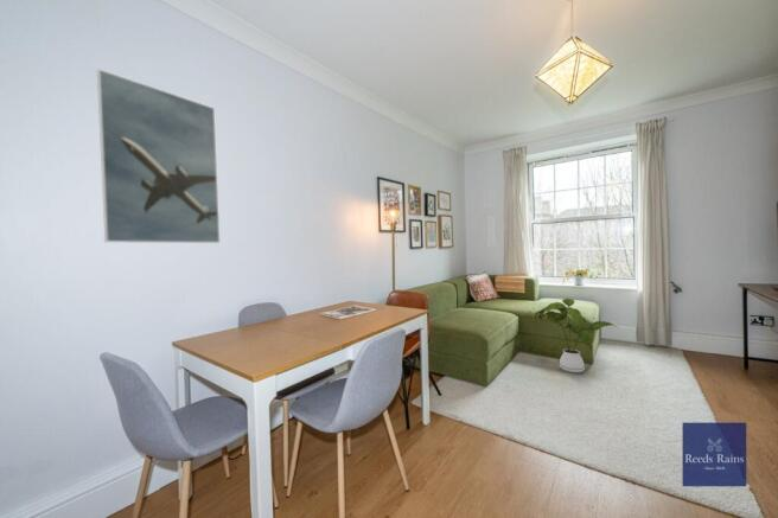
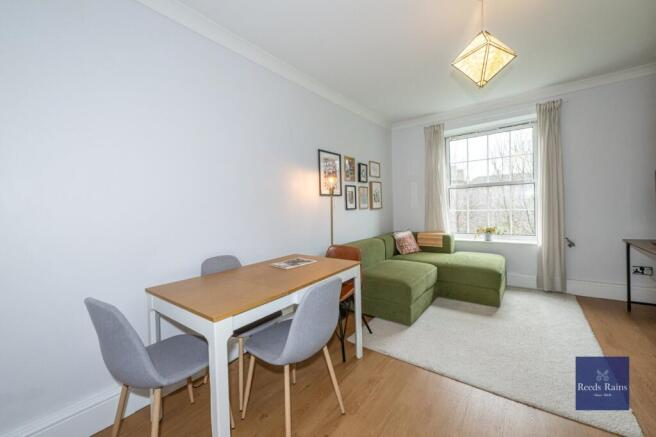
- house plant (569, 335)
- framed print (165, 167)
